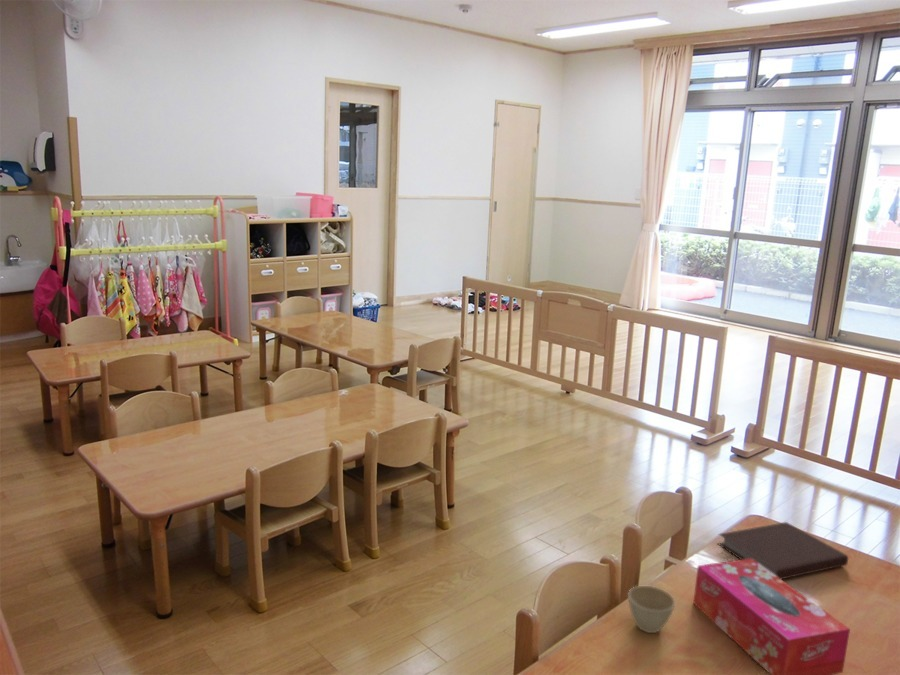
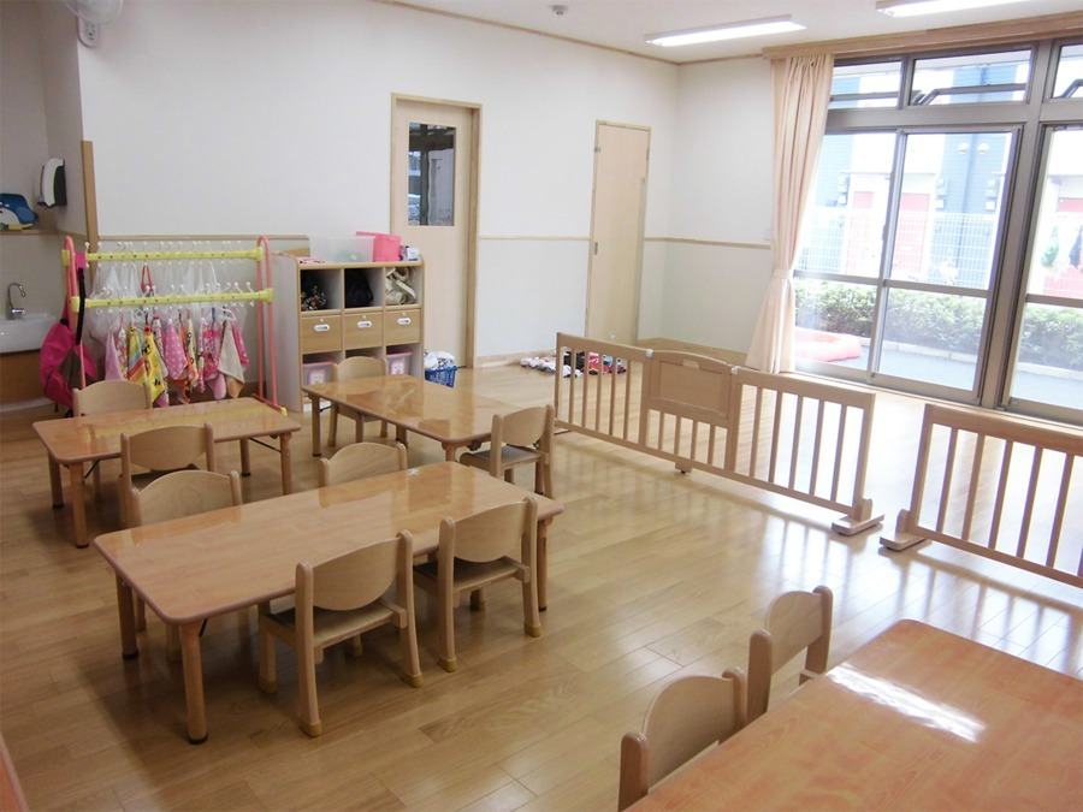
- tissue box (765, 615)
- flower pot (650, 612)
- notebook (781, 549)
